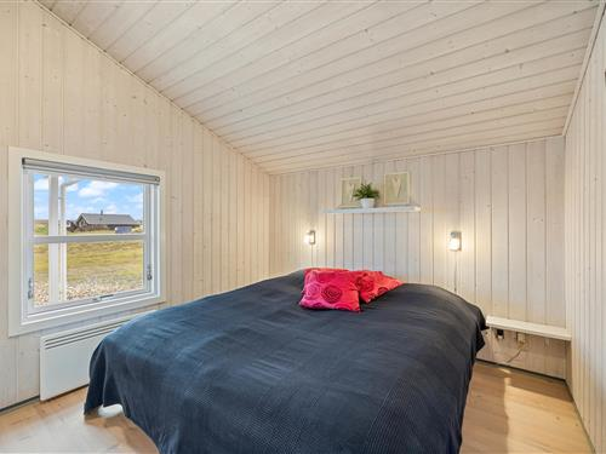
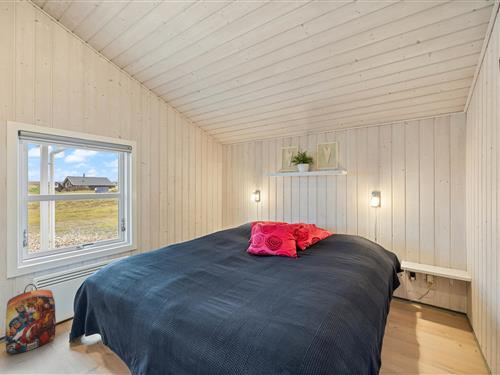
+ backpack (31, 316)
